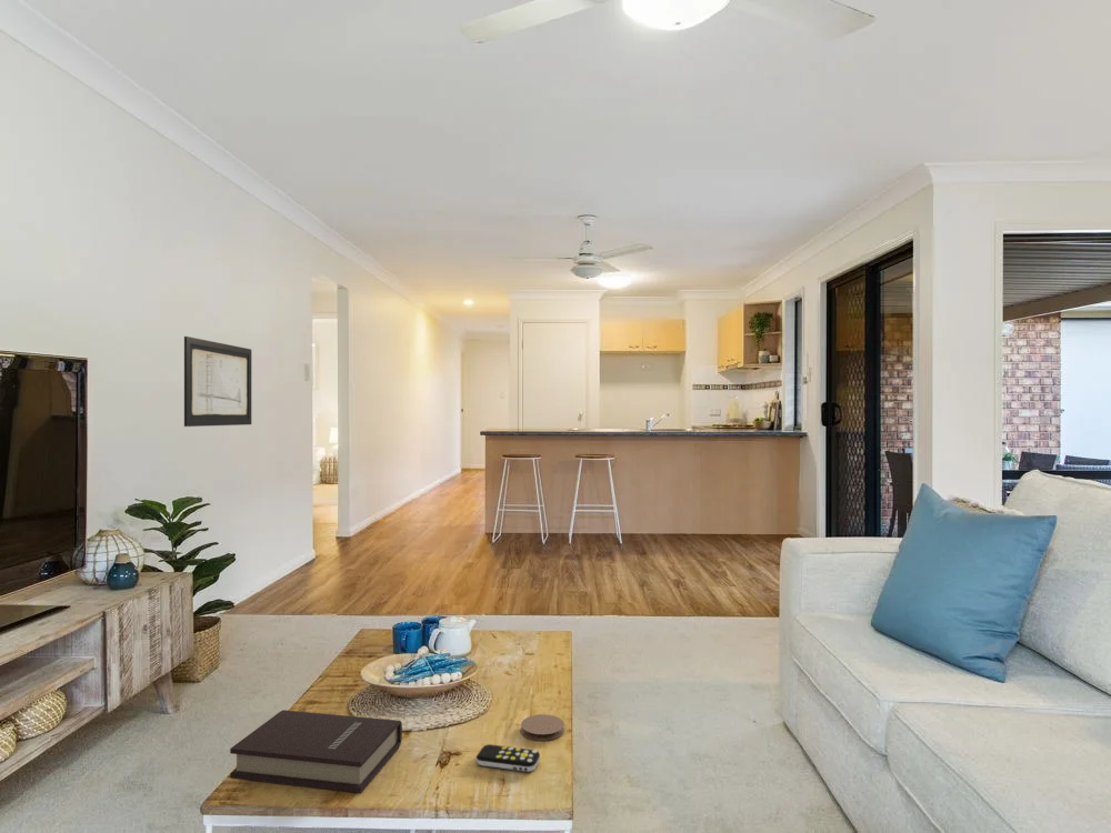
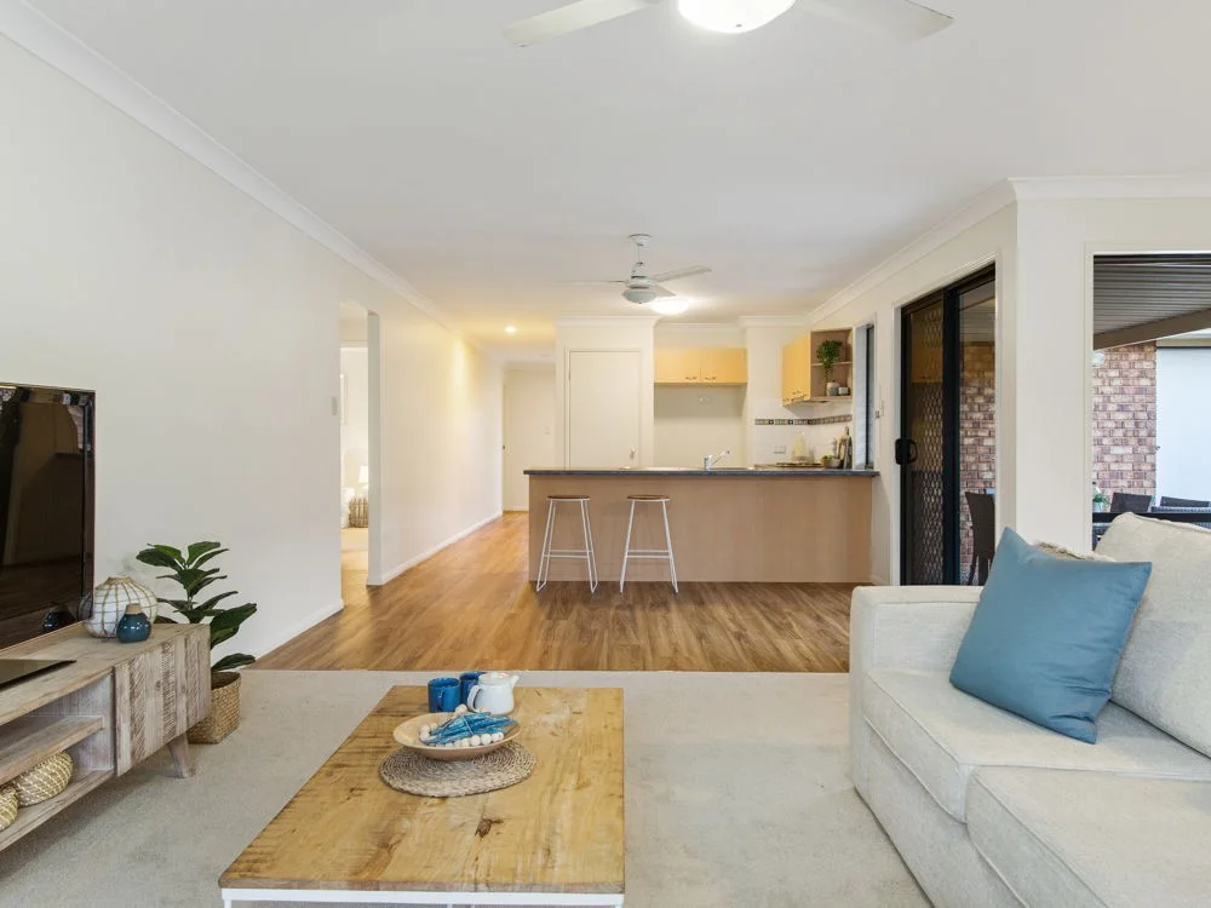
- wall art (220, 384)
- book (320, 745)
- remote control (508, 756)
- coaster (542, 726)
